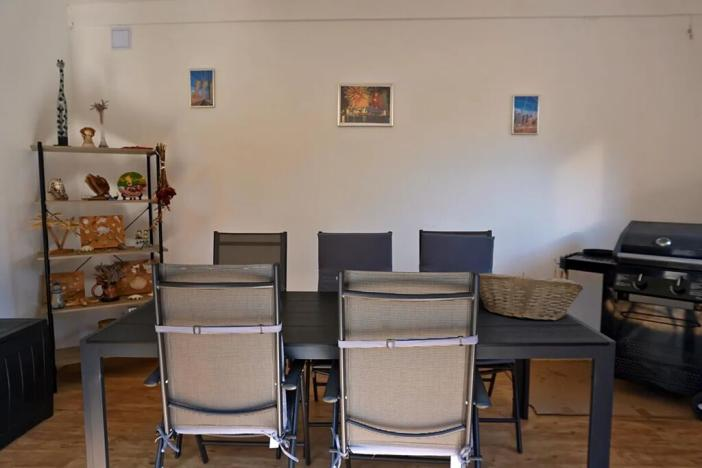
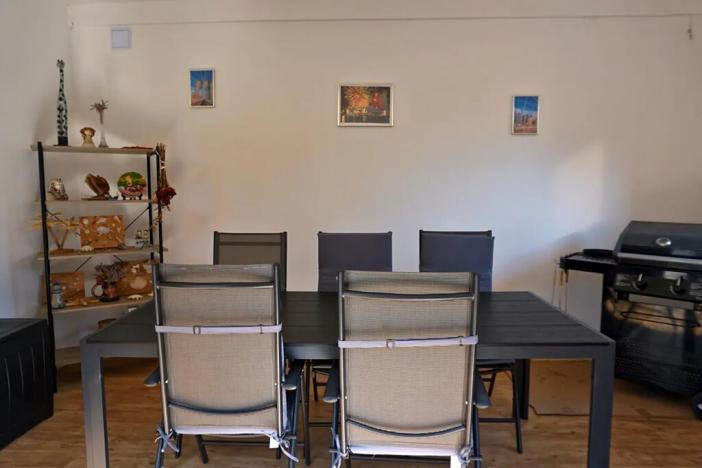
- fruit basket (523, 291)
